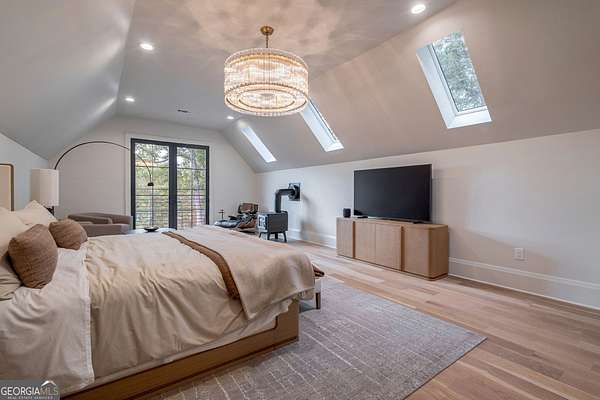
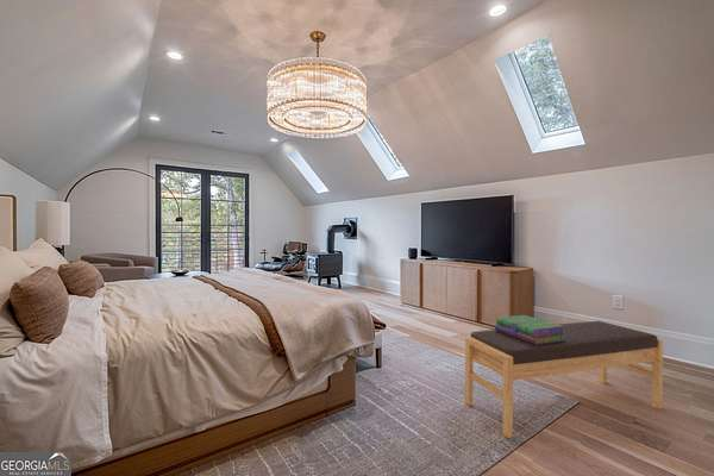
+ stack of books (528, 327)
+ bench (562, 369)
